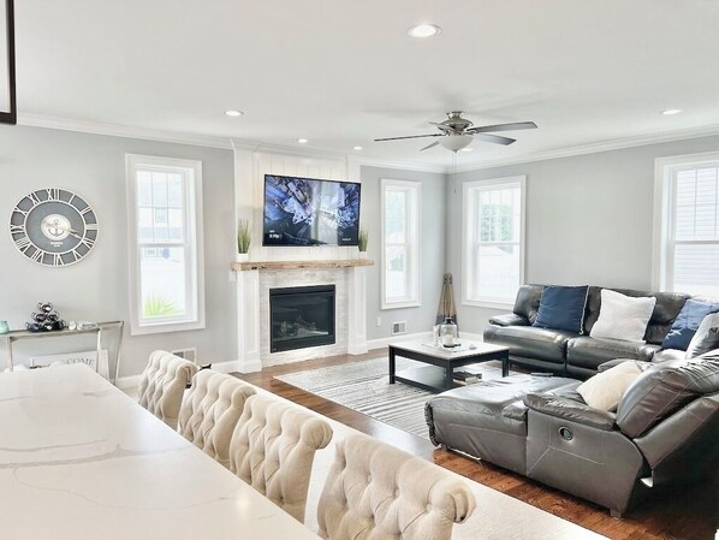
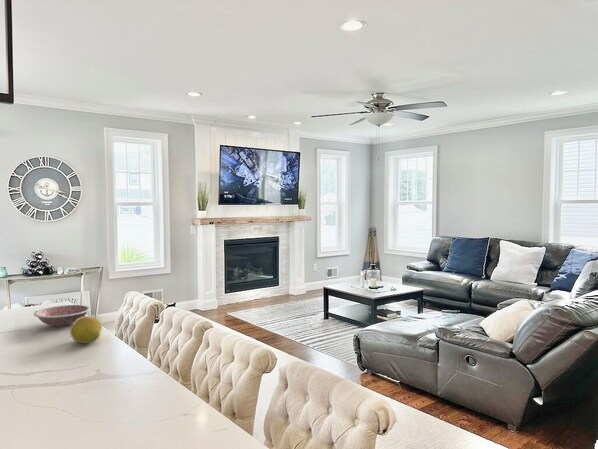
+ fruit (87, 329)
+ bowl (63, 317)
